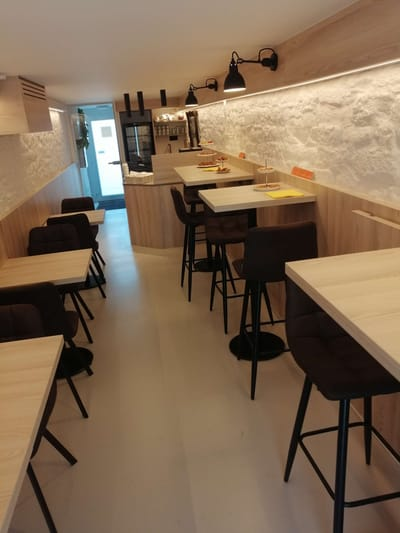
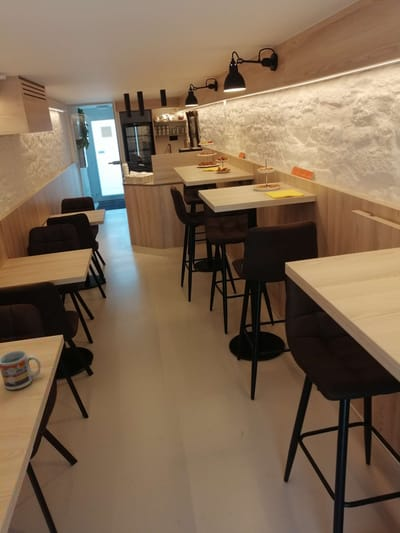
+ cup (21, 368)
